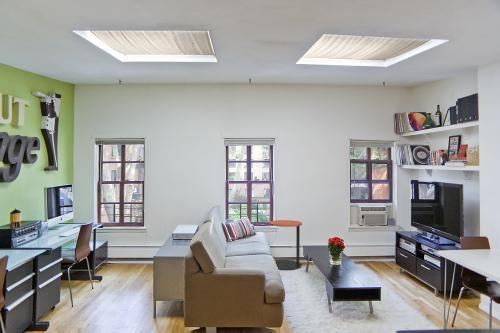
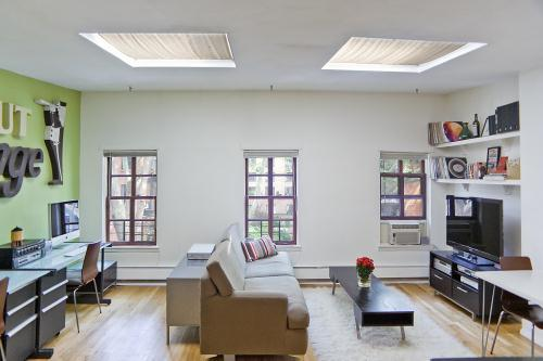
- side table (296, 243)
